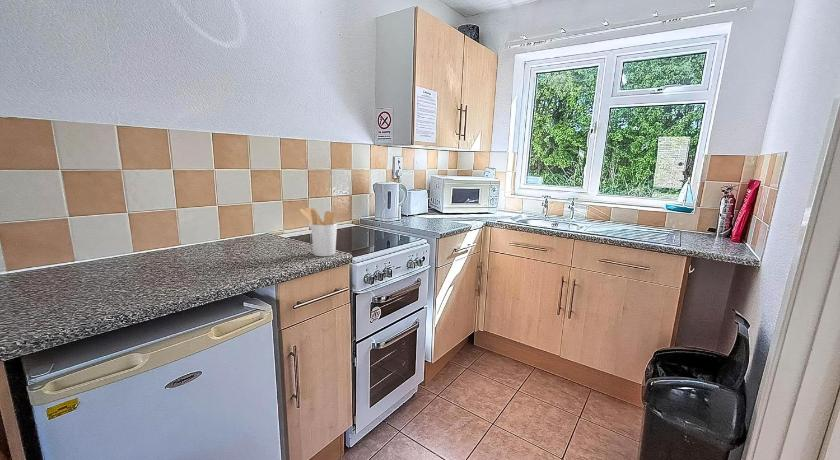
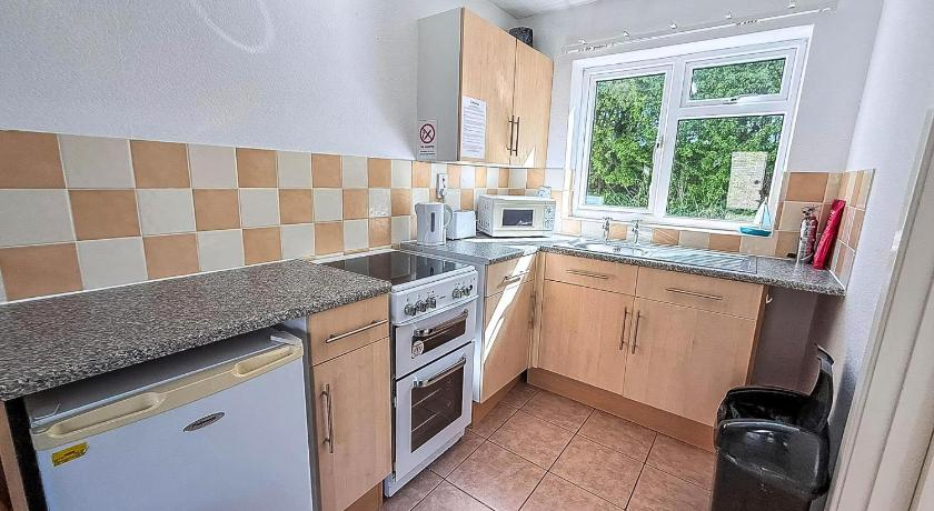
- utensil holder (319, 230)
